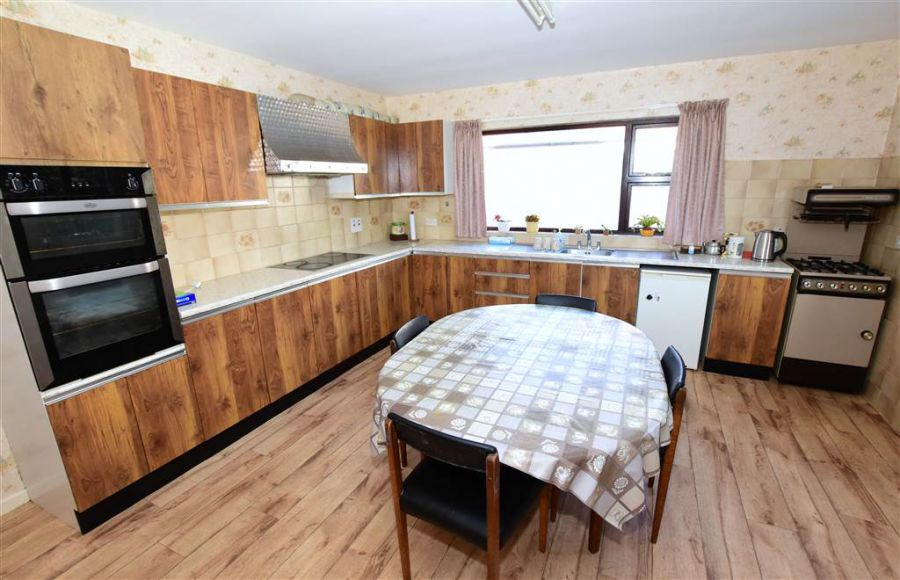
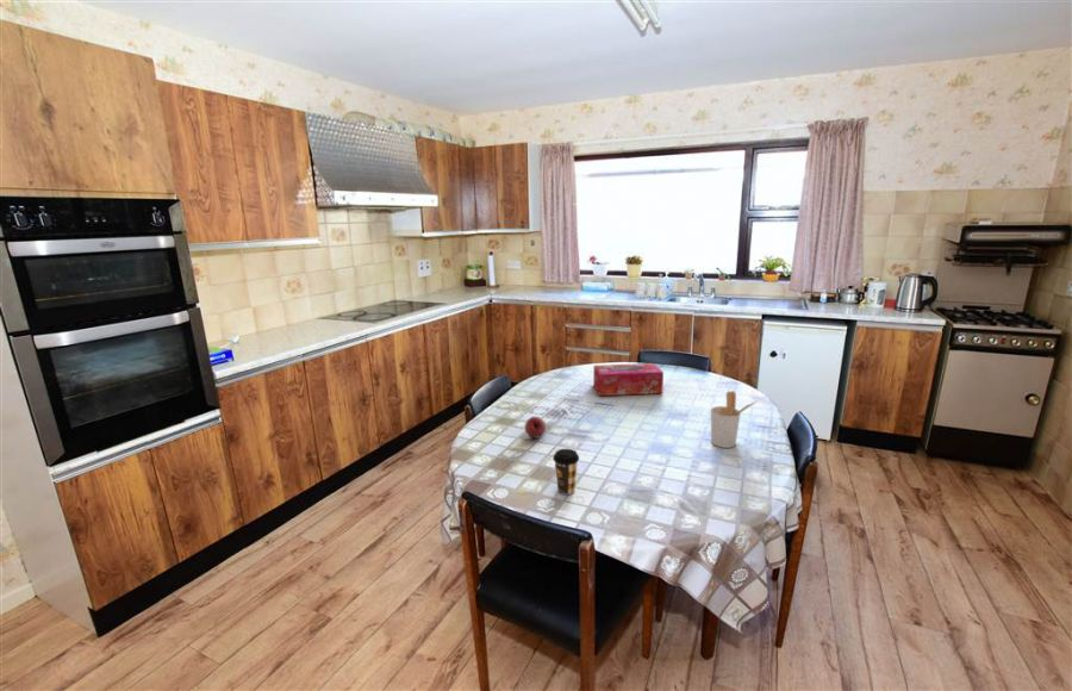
+ utensil holder (733, 421)
+ coffee cup (566, 472)
+ fruit (535, 427)
+ tissue box (627, 379)
